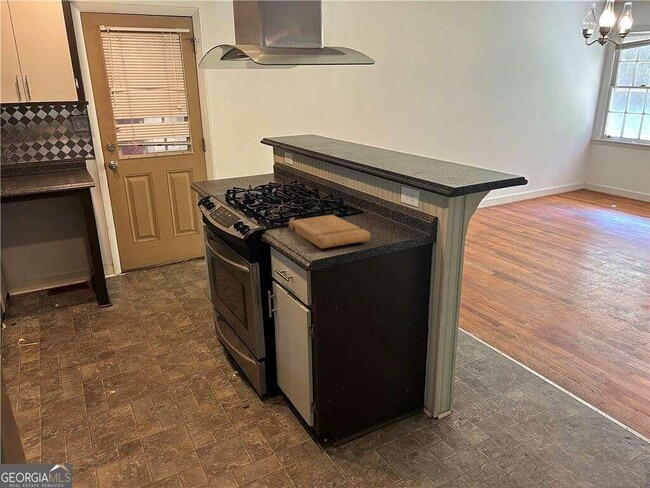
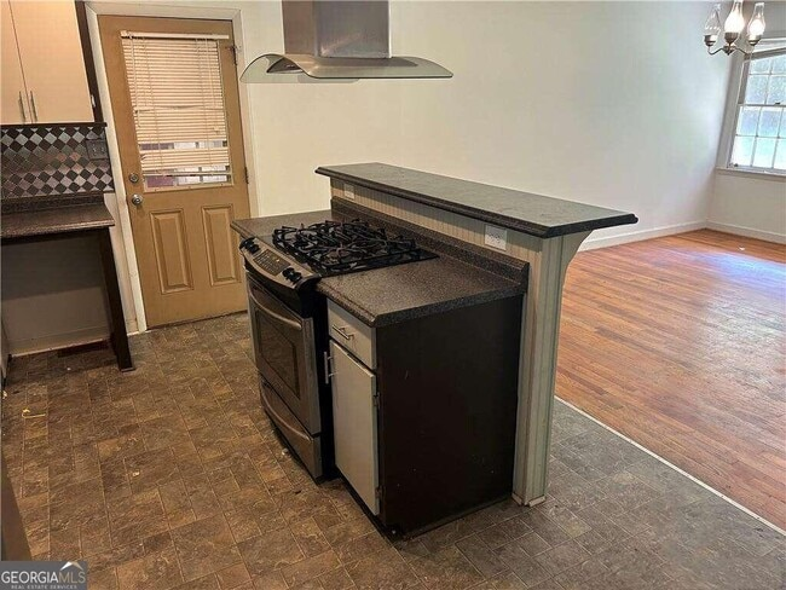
- cutting board (327, 230)
